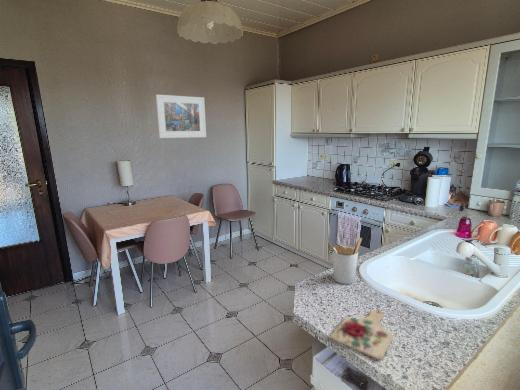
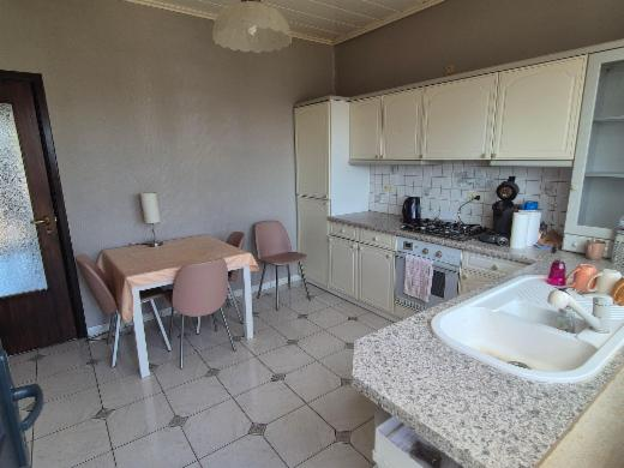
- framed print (182, 117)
- cutting board (367, 325)
- utensil holder (344, 260)
